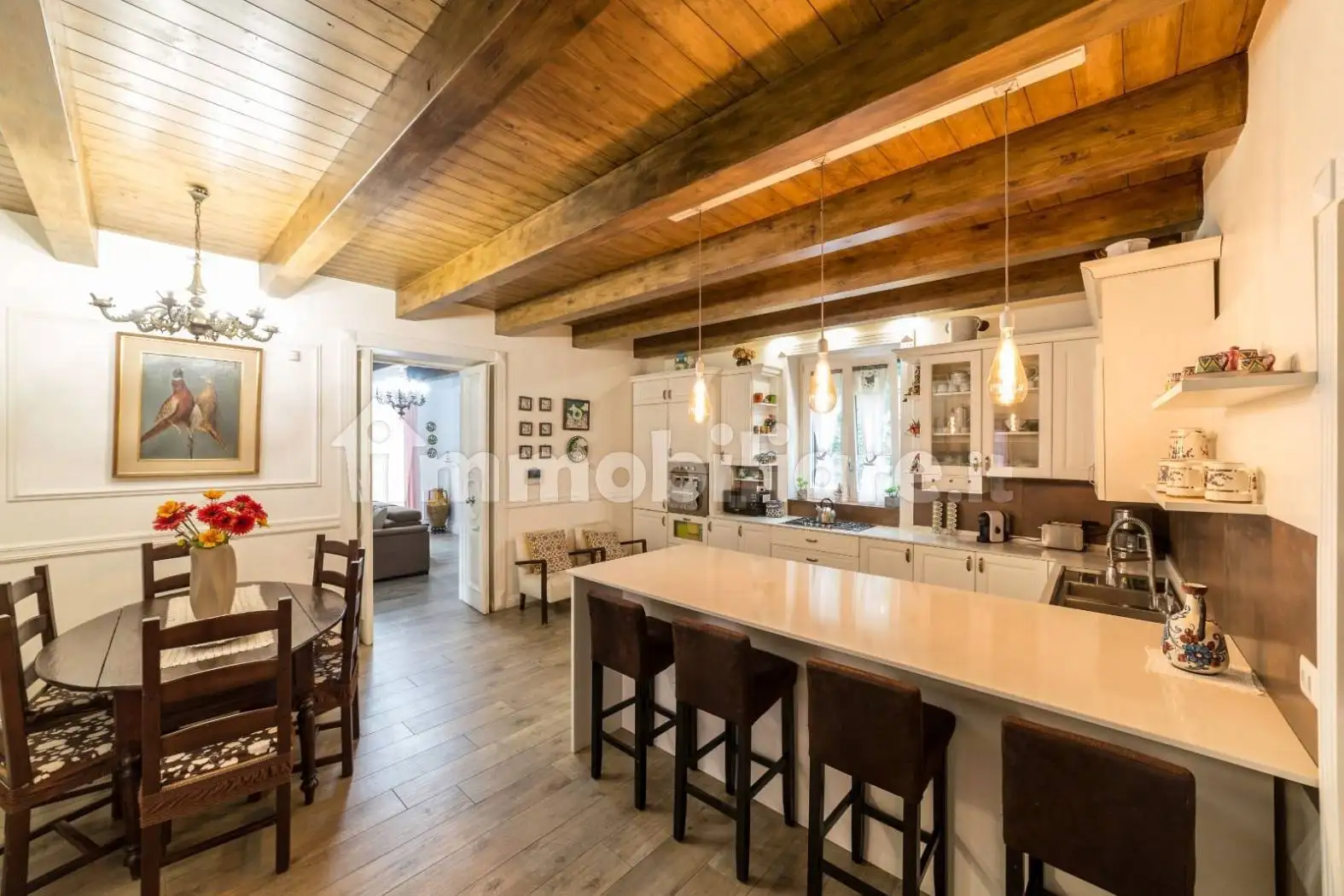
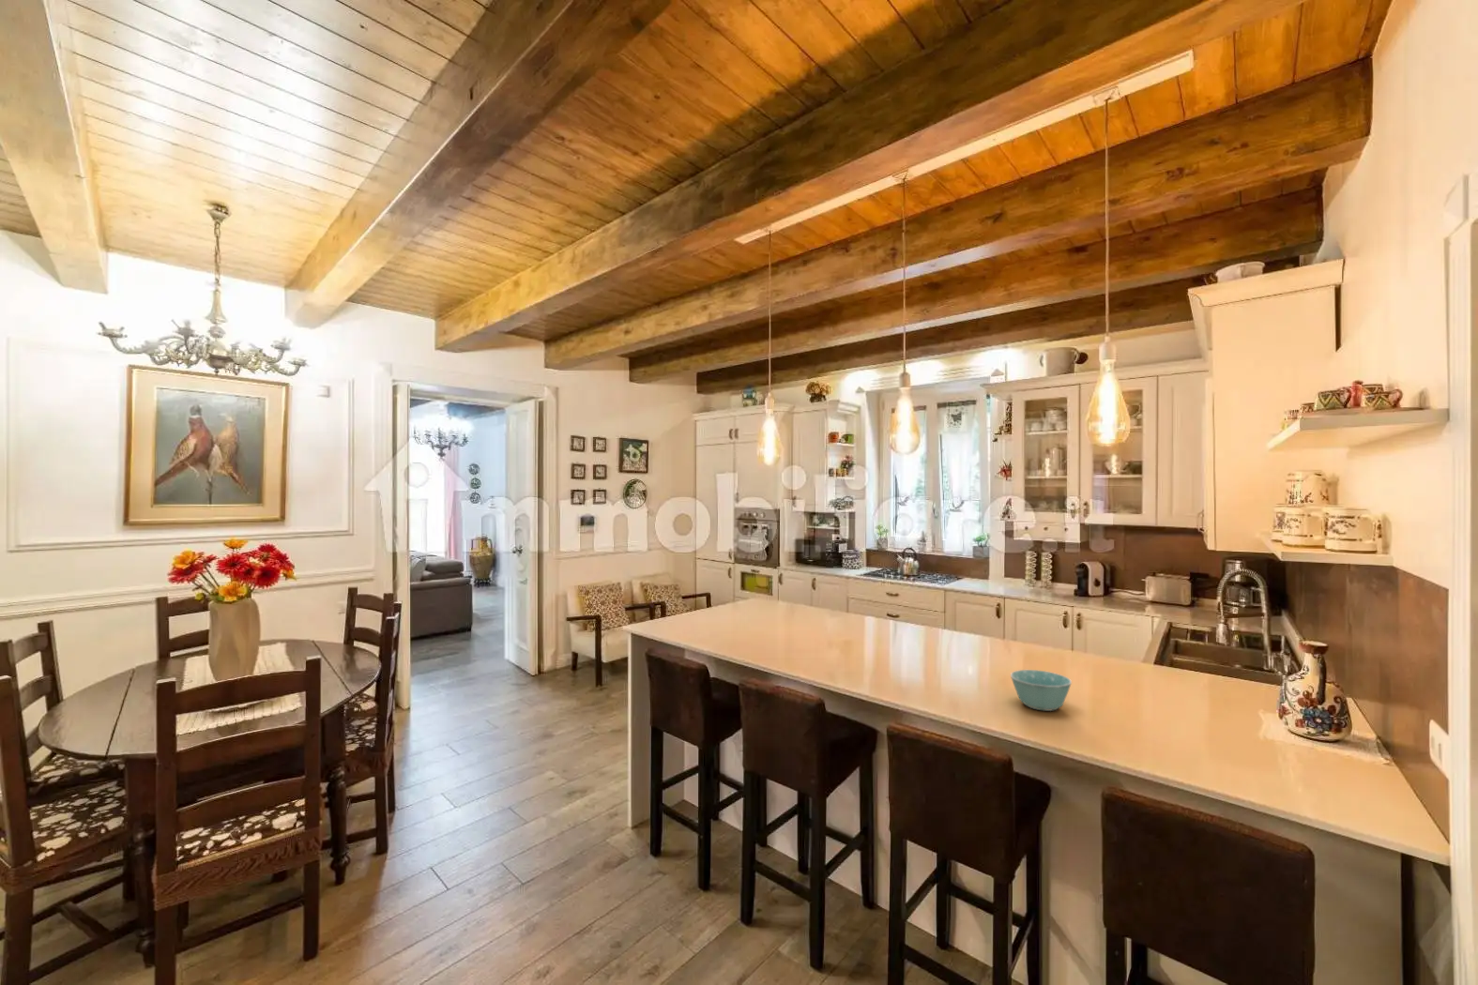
+ bowl (1039, 690)
